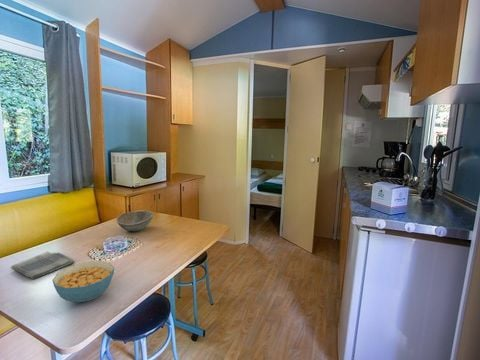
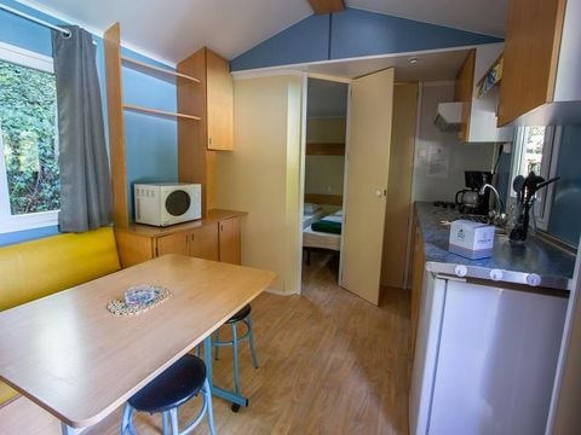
- cereal bowl (85, 285)
- bowl (135, 222)
- dish towel (44, 263)
